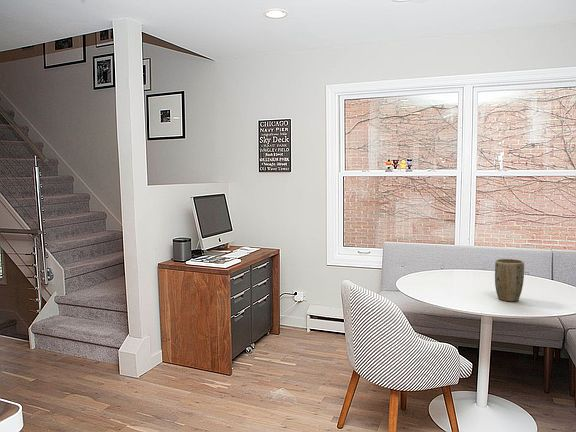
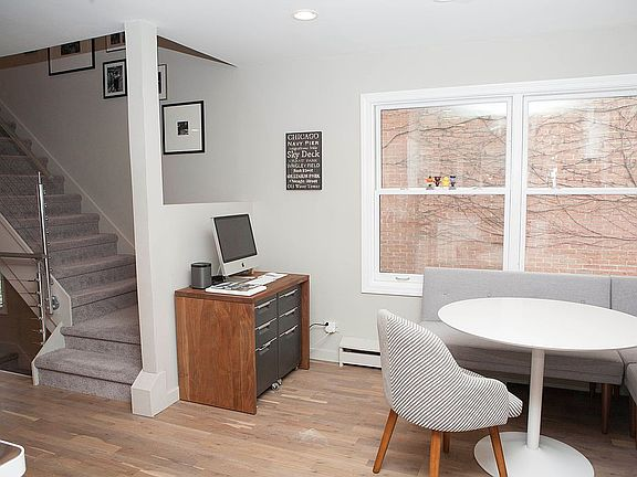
- plant pot (509, 280)
